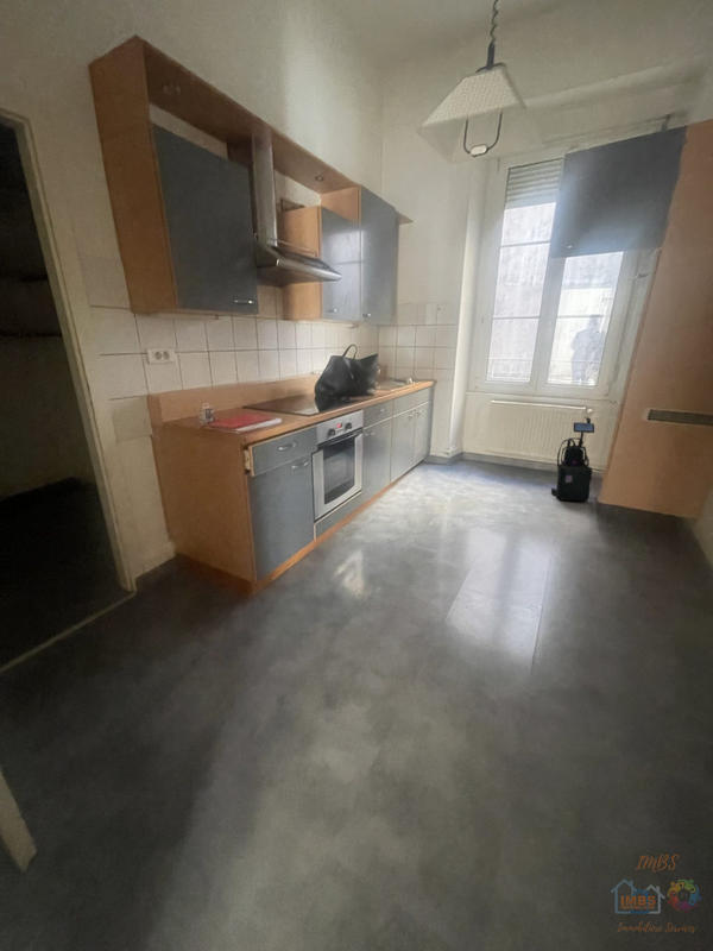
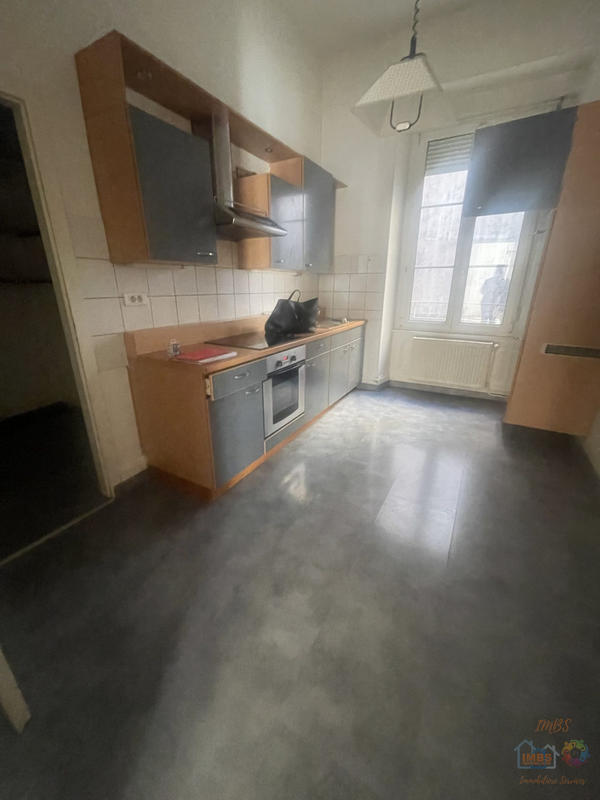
- vacuum cleaner (576, 459)
